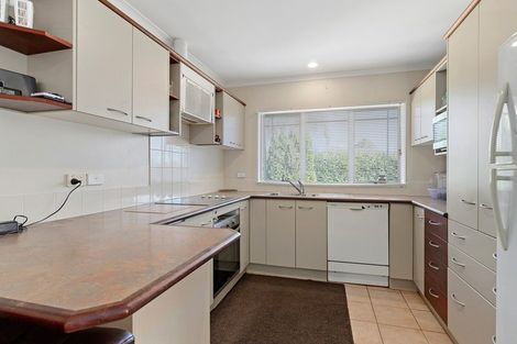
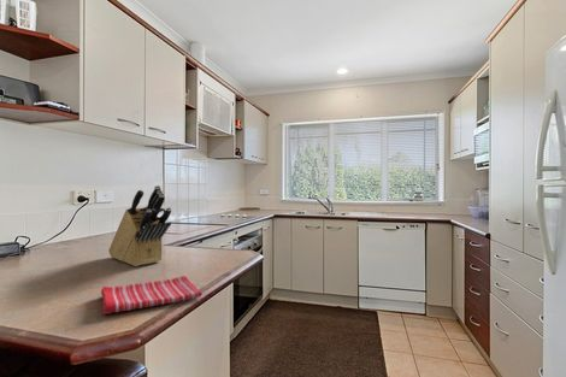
+ knife block (138, 223)
+ dish towel (151, 291)
